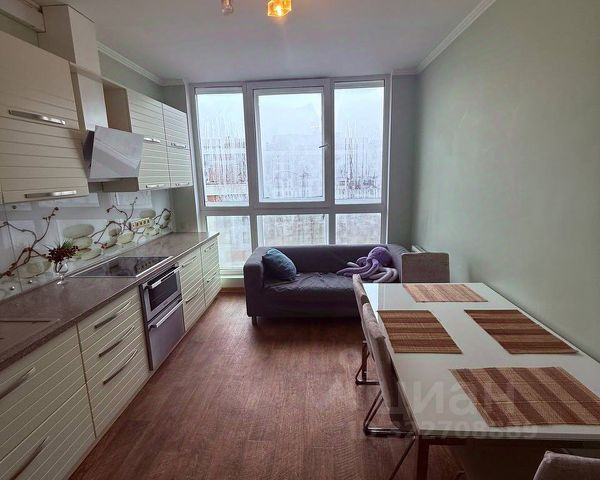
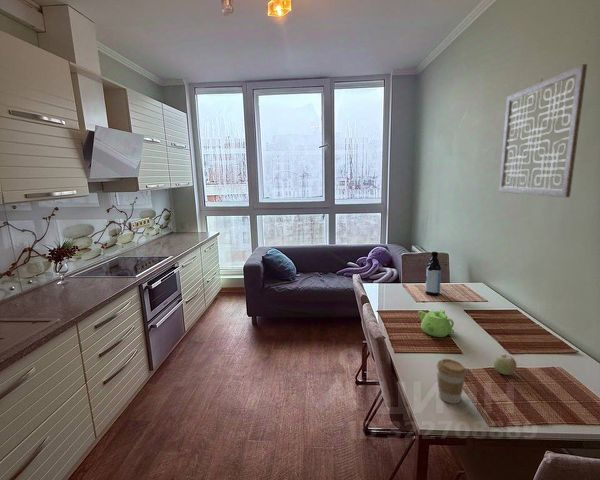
+ fruit (505, 363)
+ water bottle (433, 273)
+ teapot (435, 321)
+ wall art (533, 137)
+ coffee cup (450, 380)
